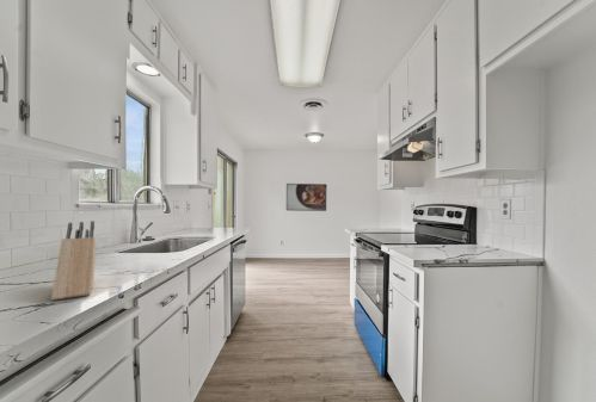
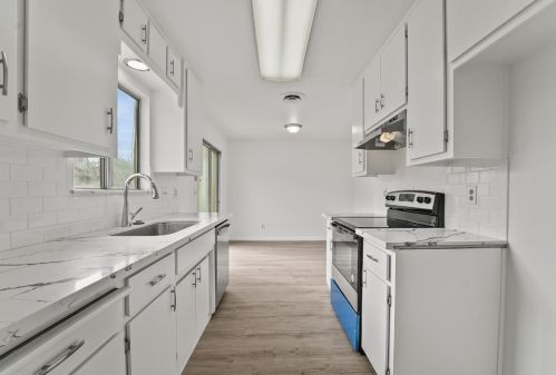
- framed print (306, 197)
- knife block (76, 254)
